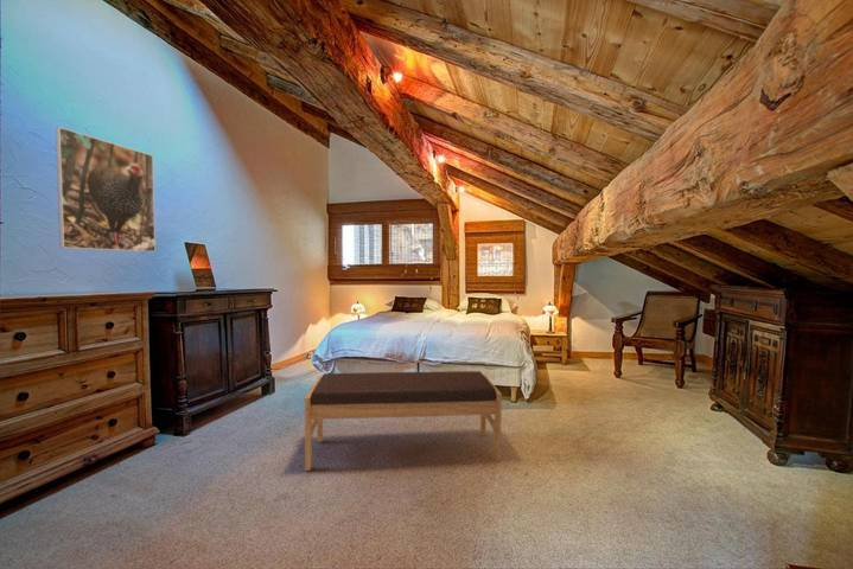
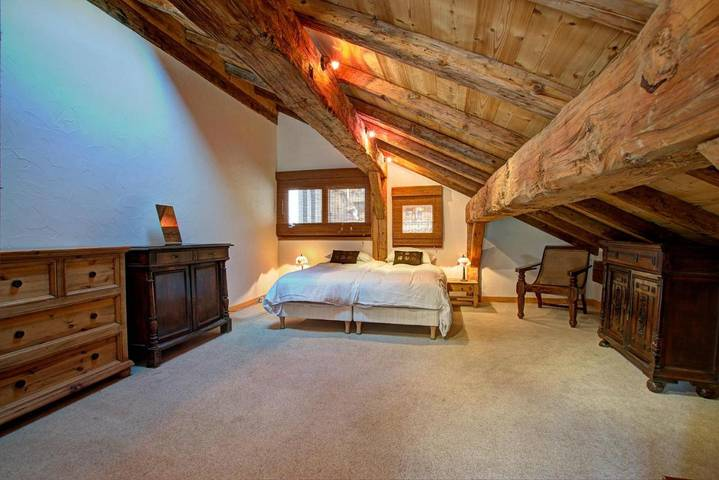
- bench (403, 415)
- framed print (110, 197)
